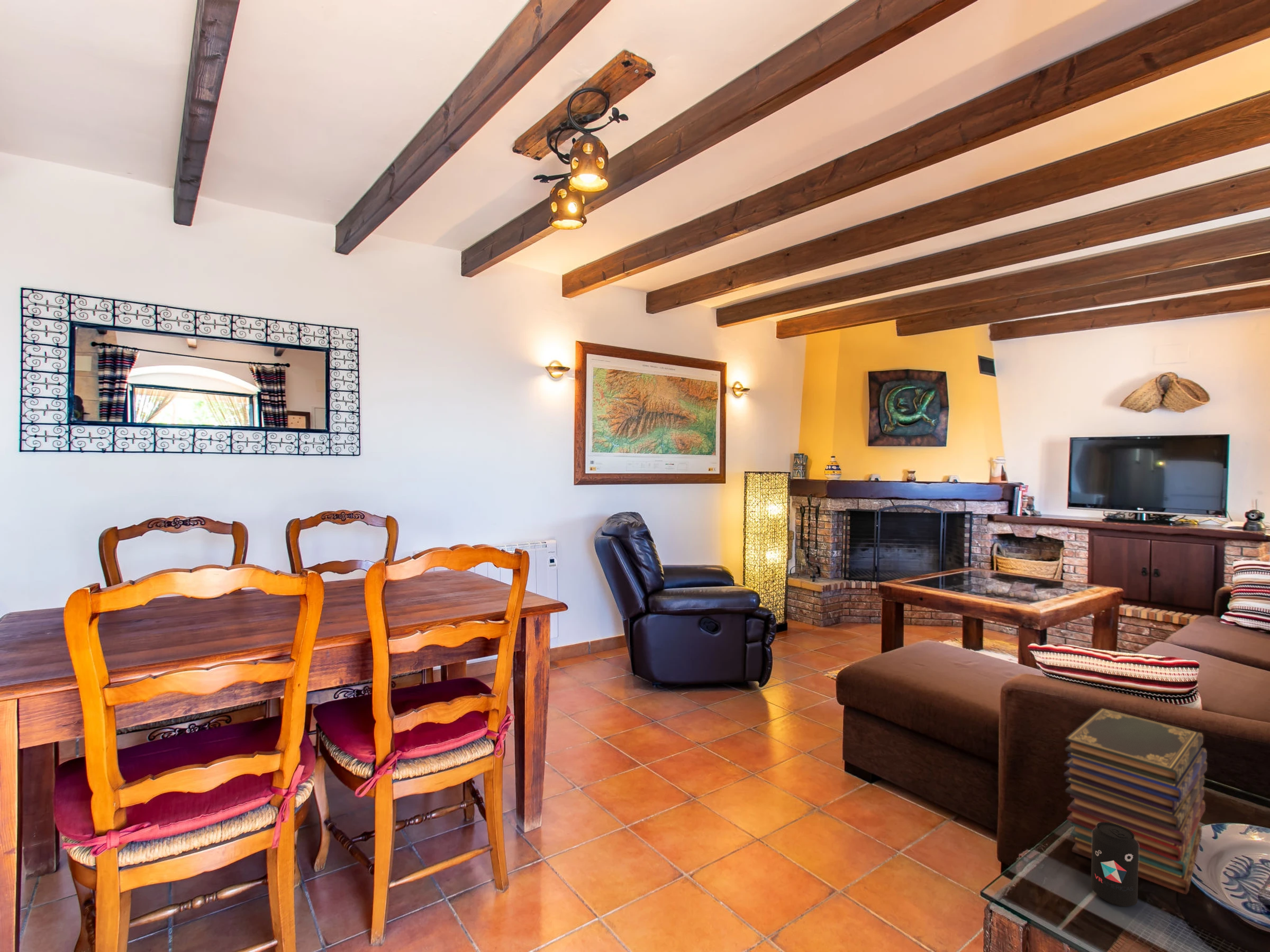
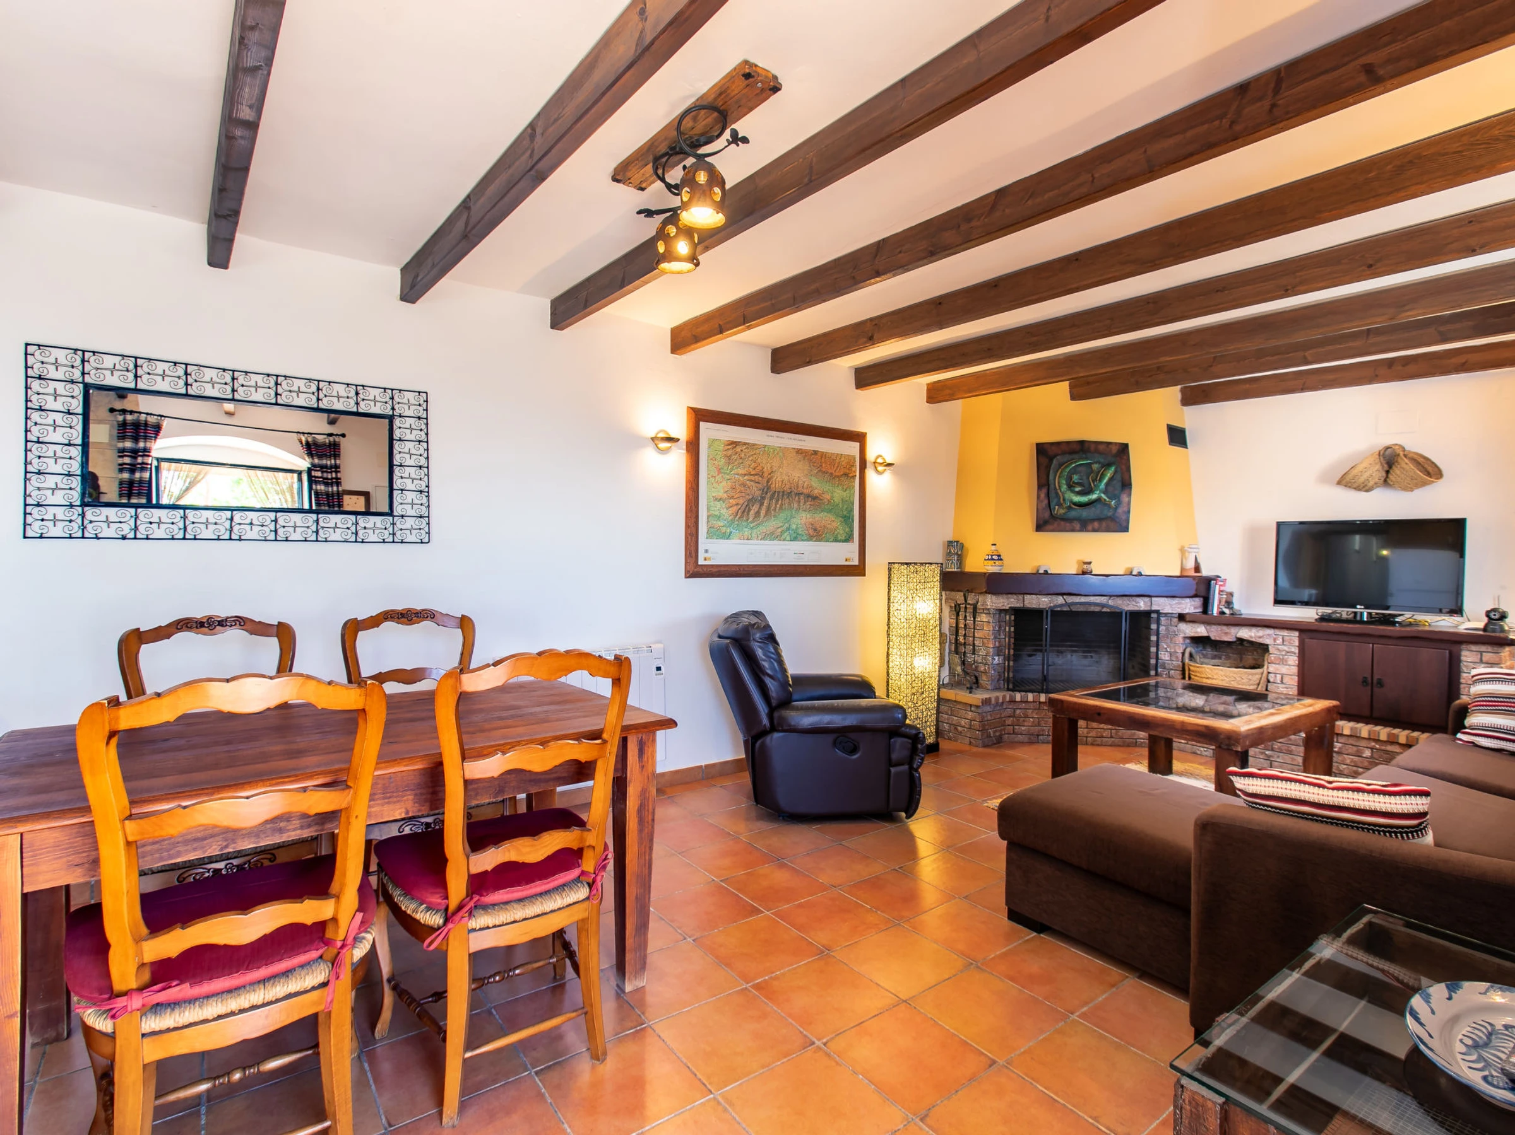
- book stack (1135, 789)
- beverage can (1114, 863)
